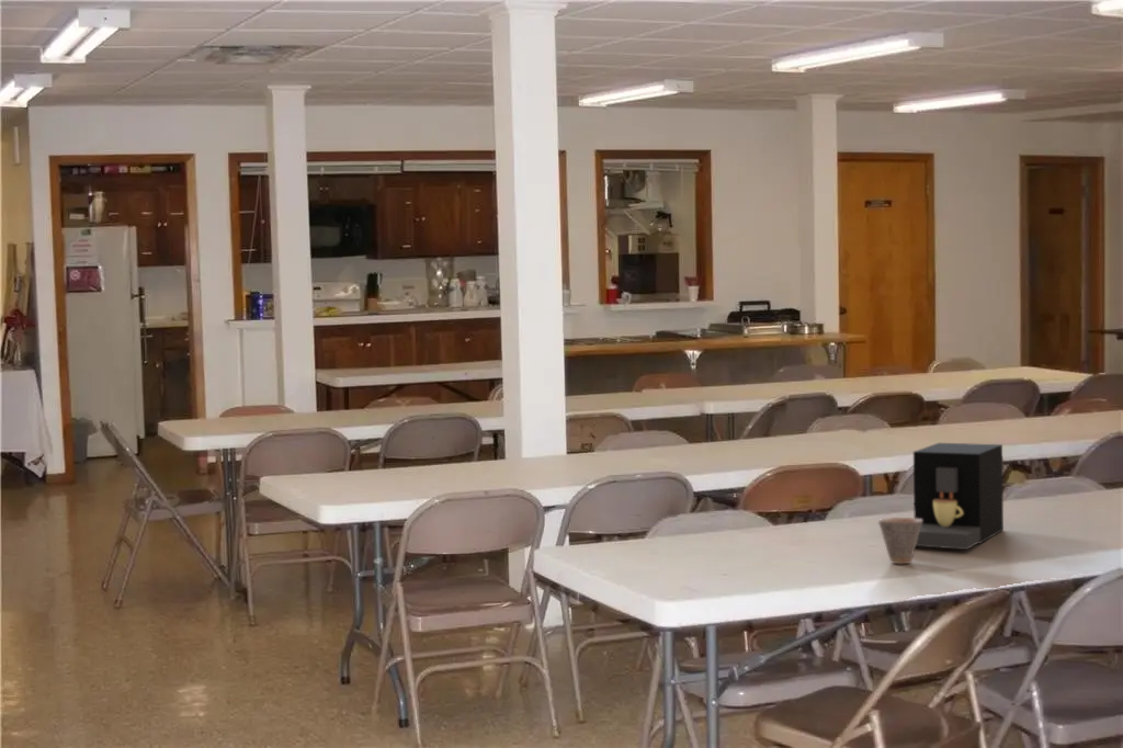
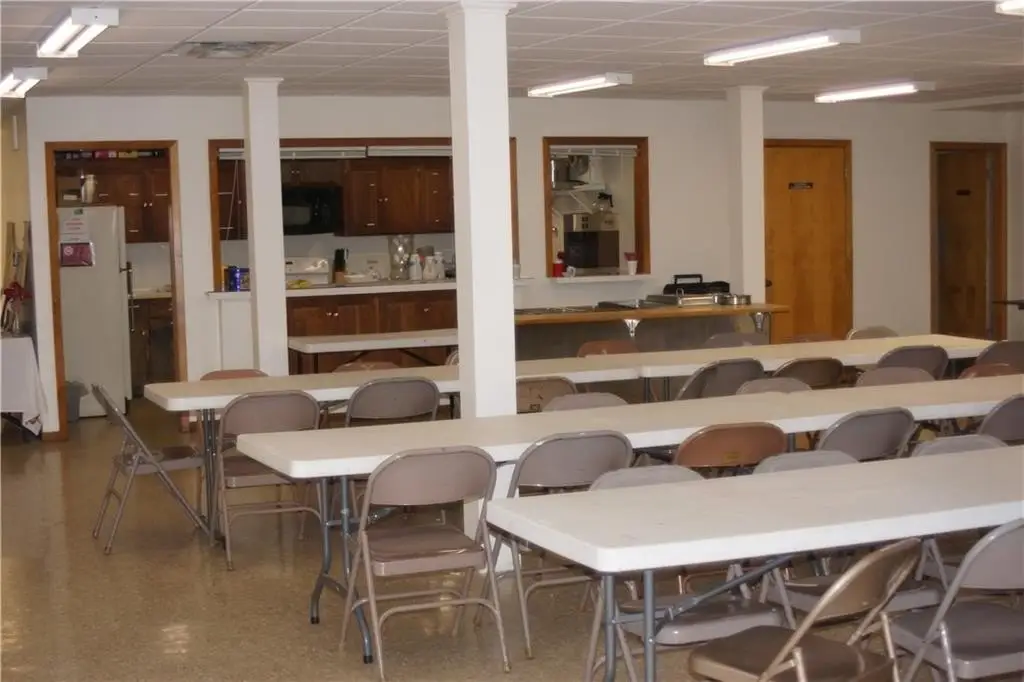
- cup (900, 540)
- coffee maker (951, 494)
